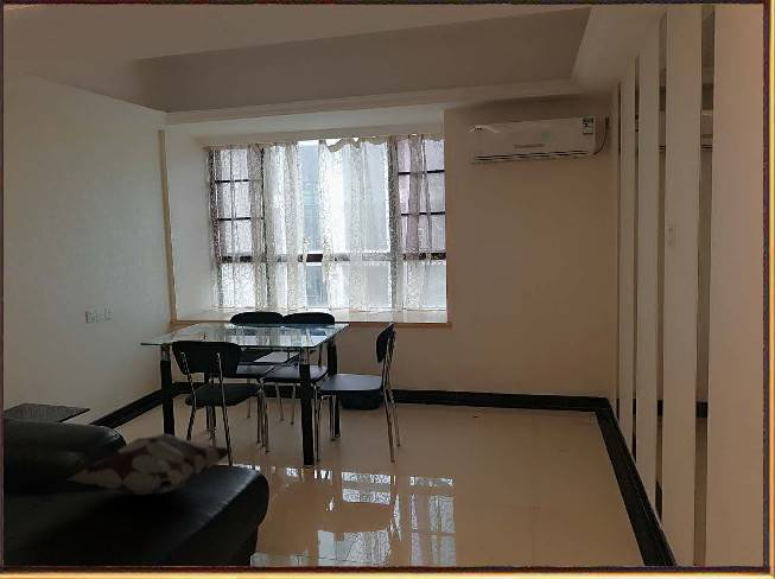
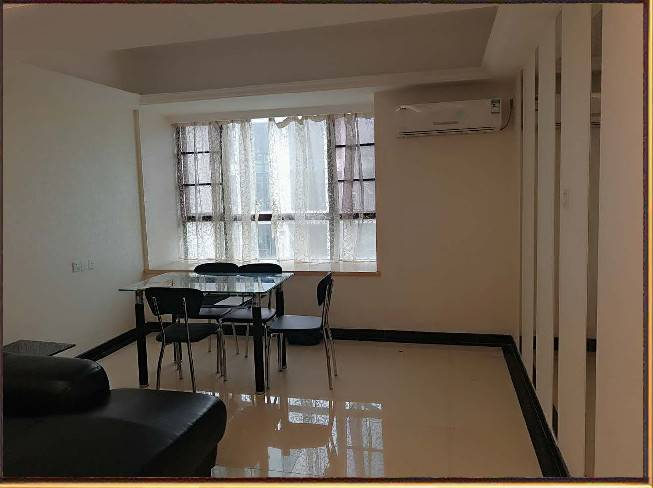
- decorative pillow (155, 465)
